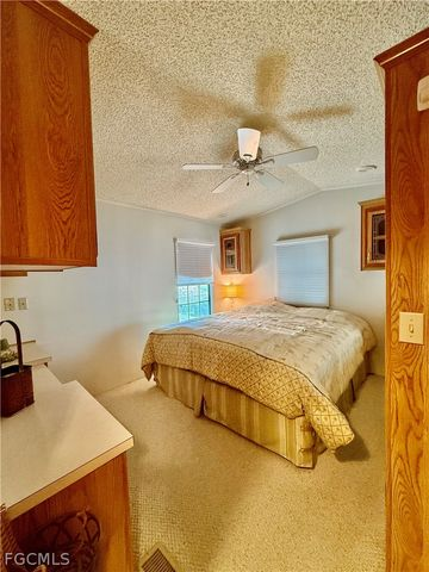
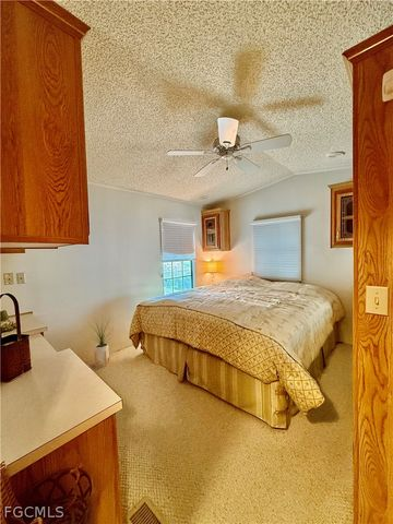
+ house plant (100, 338)
